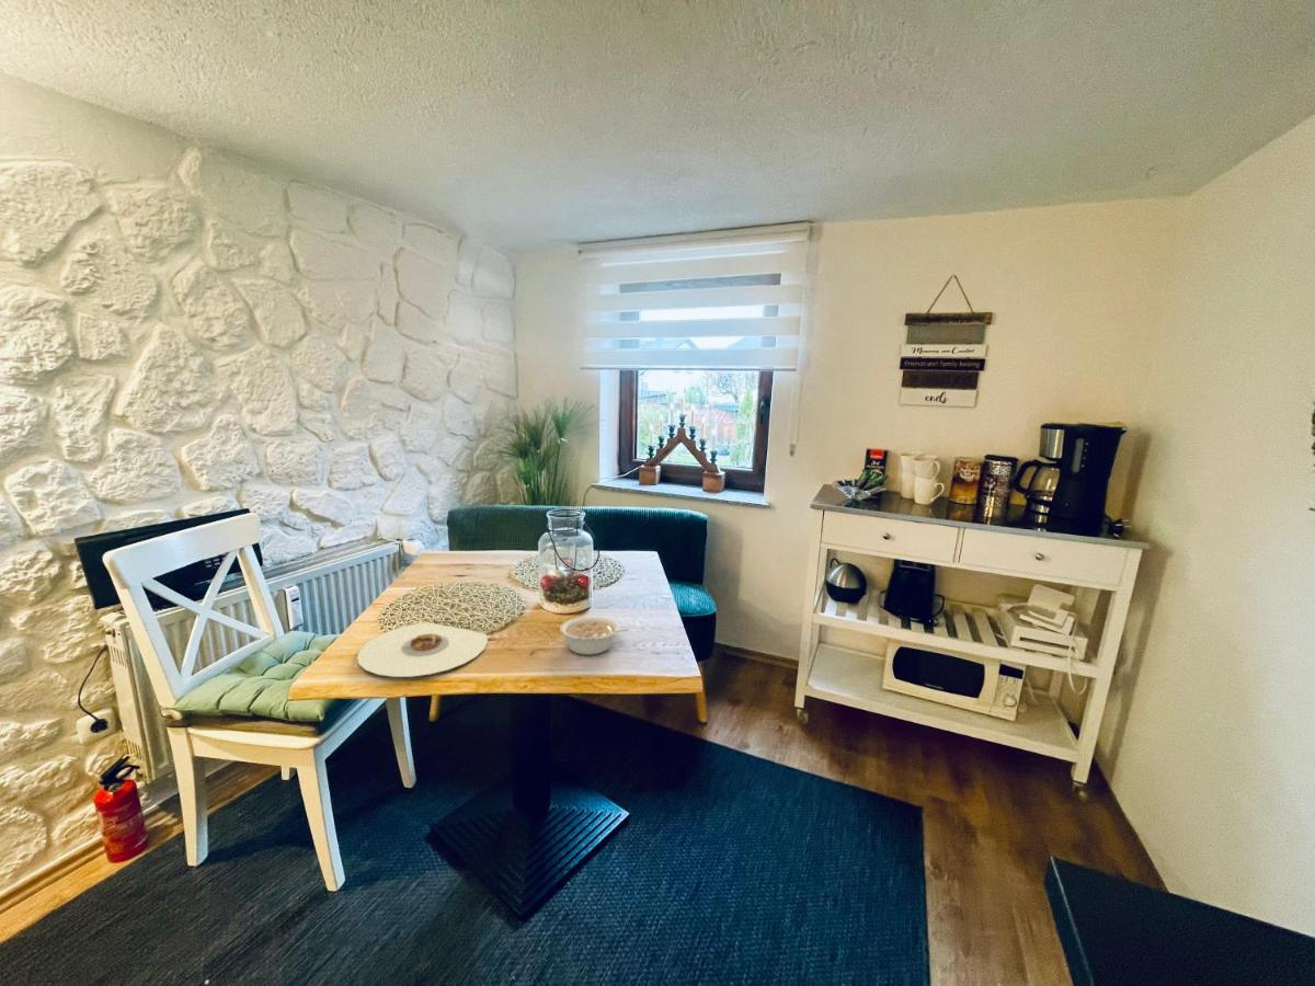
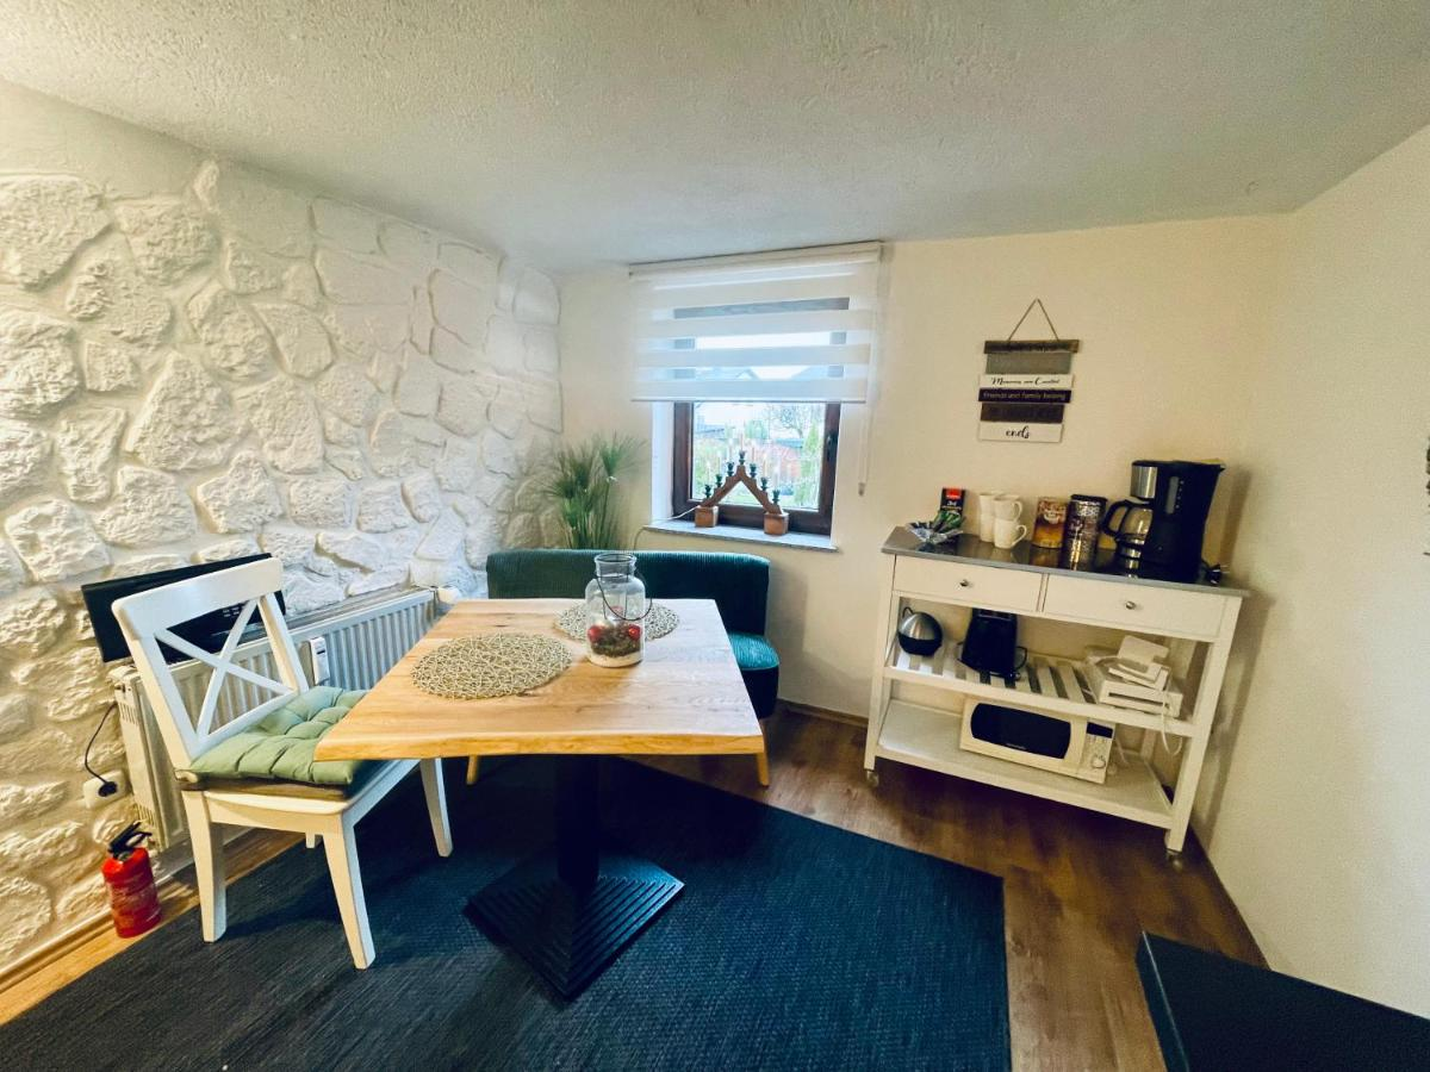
- plate (425, 641)
- legume (592, 634)
